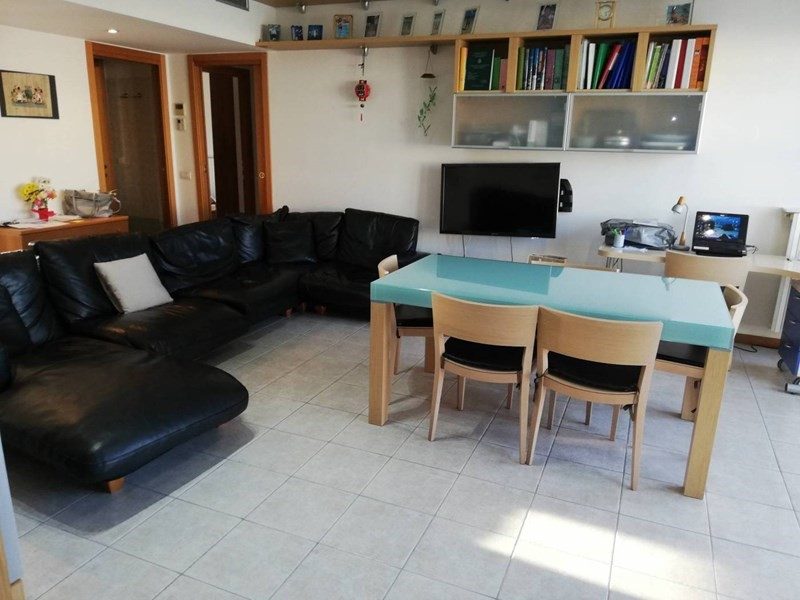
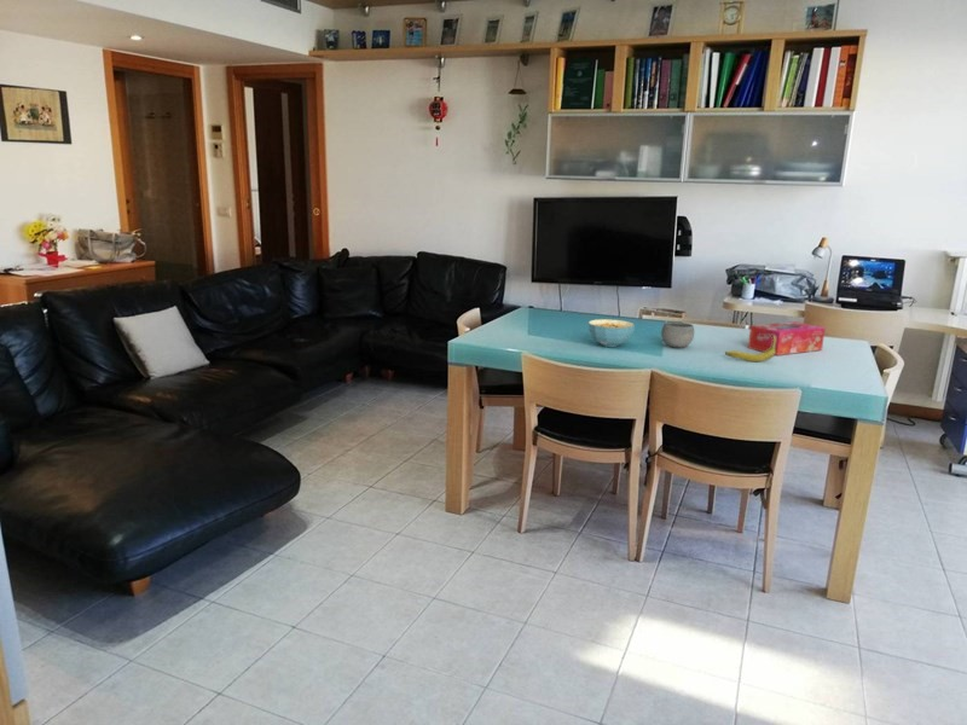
+ bowl (677, 335)
+ tissue box (786, 337)
+ banana (749, 353)
+ cereal bowl (610, 334)
